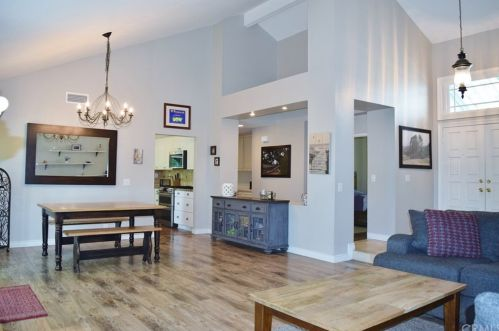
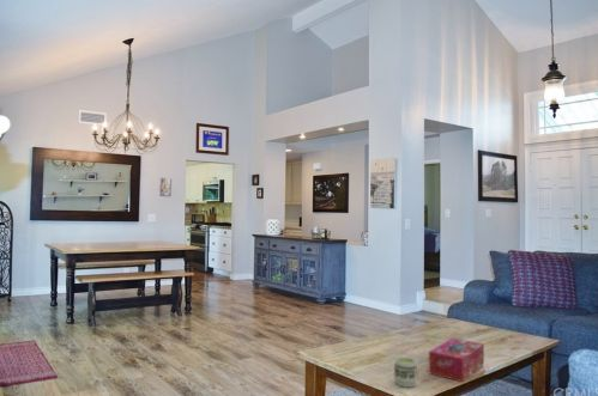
+ cup (405, 372)
+ tissue box (457, 358)
